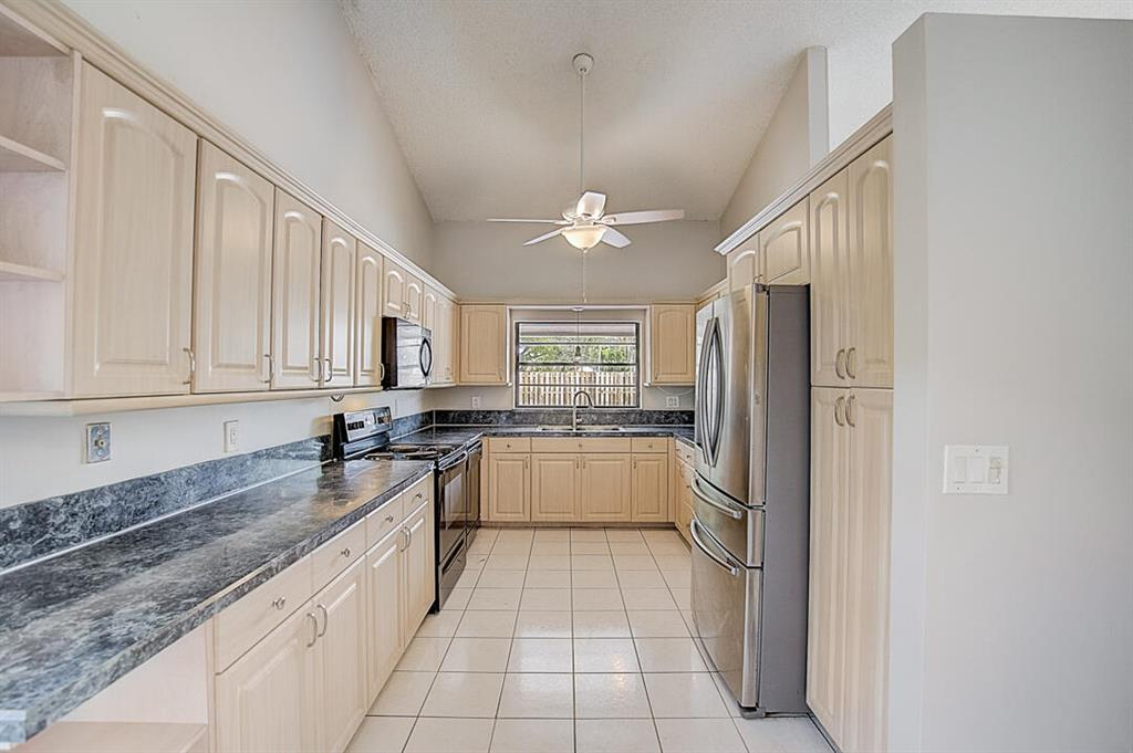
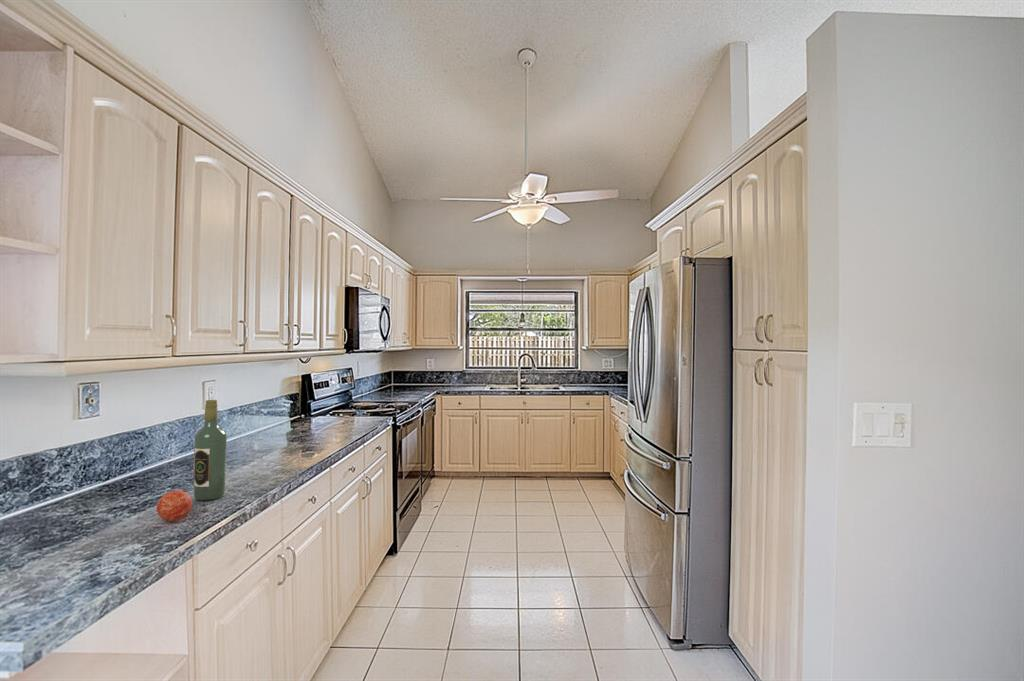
+ apple (174, 505)
+ wine bottle (210, 448)
